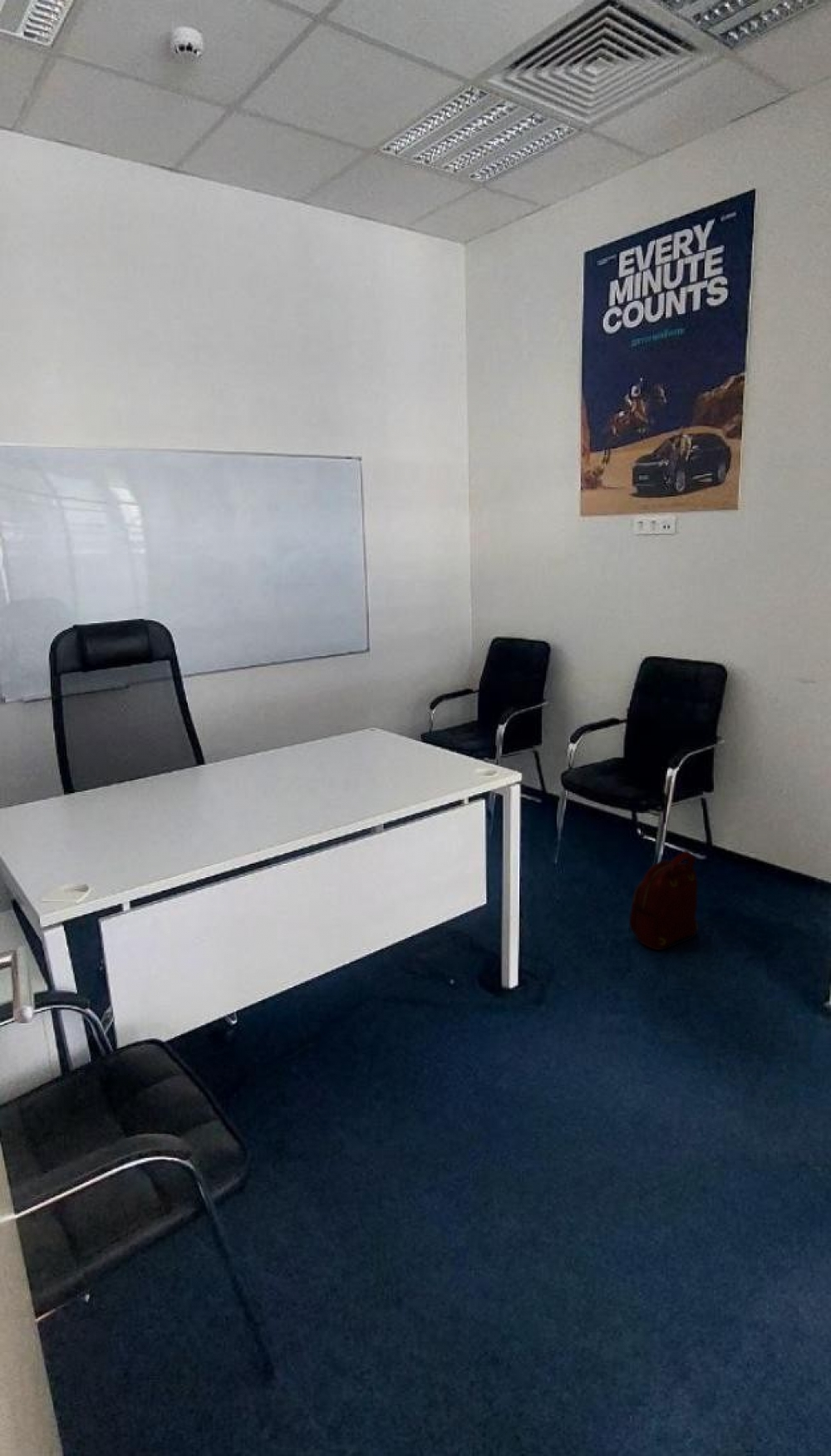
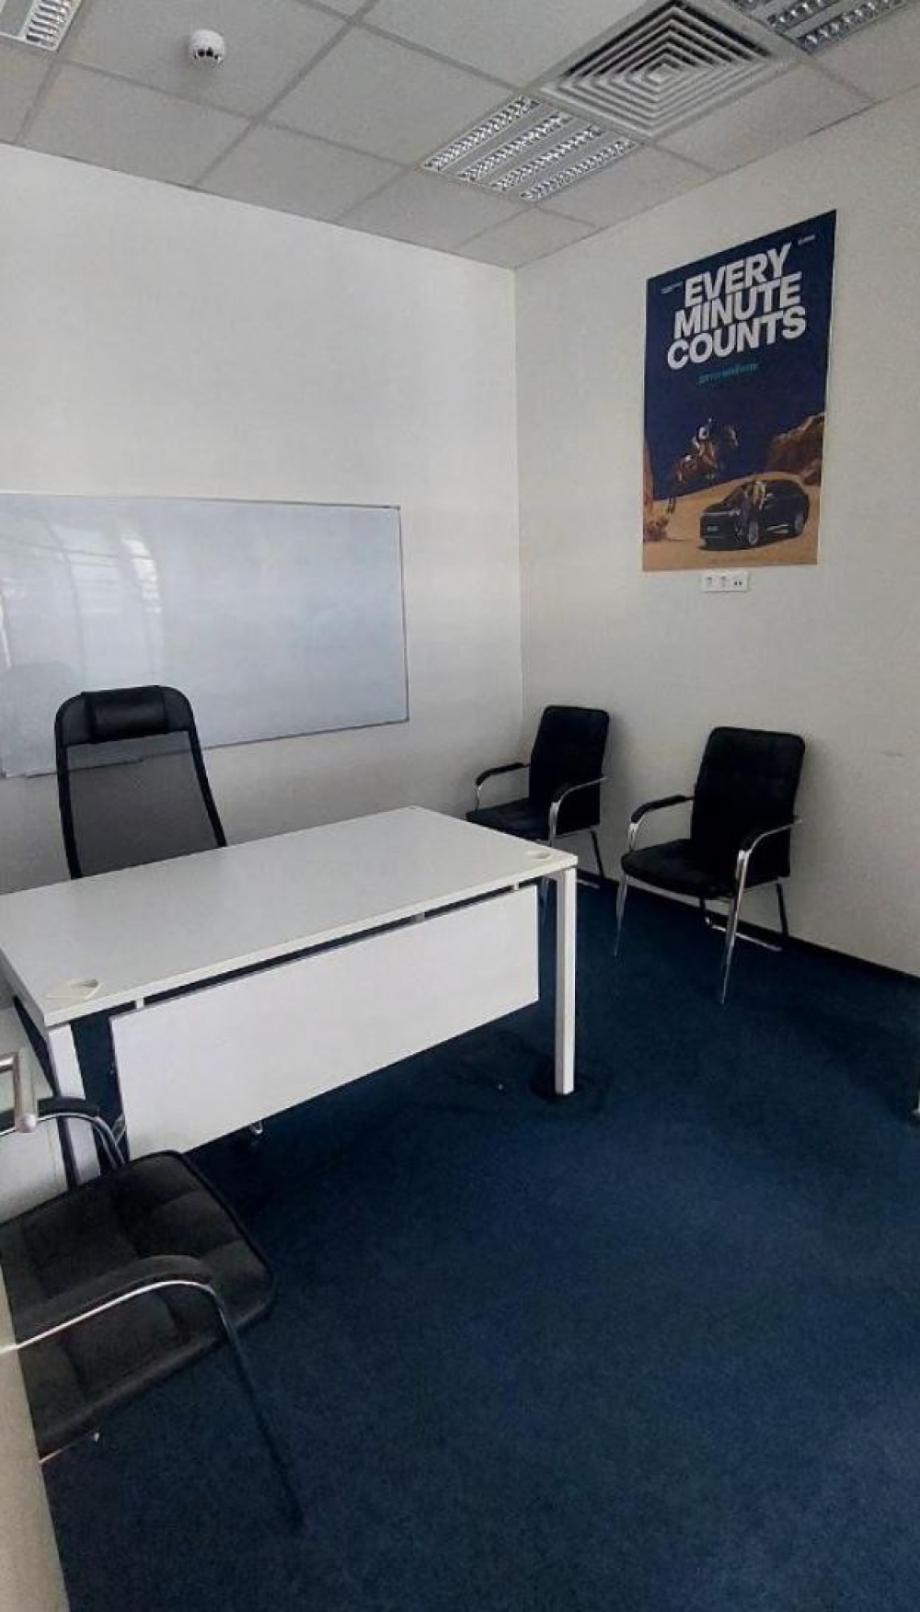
- backpack (668, 891)
